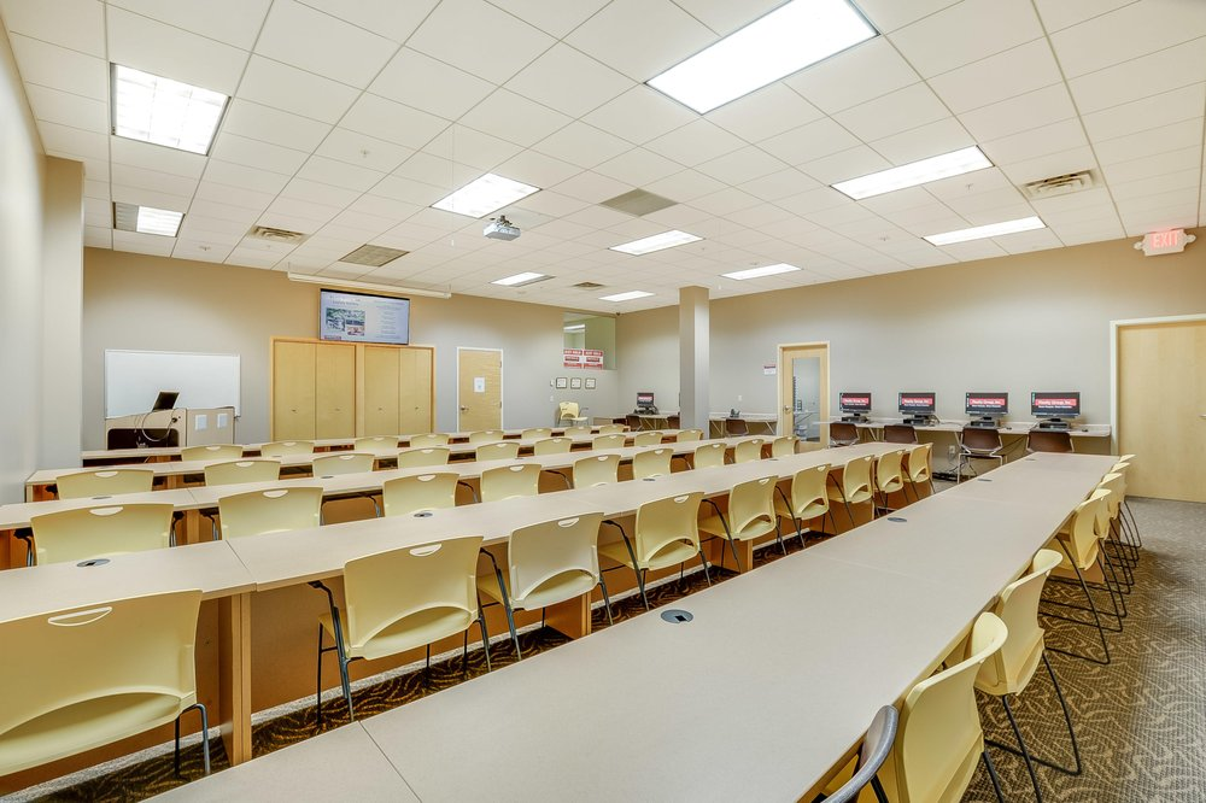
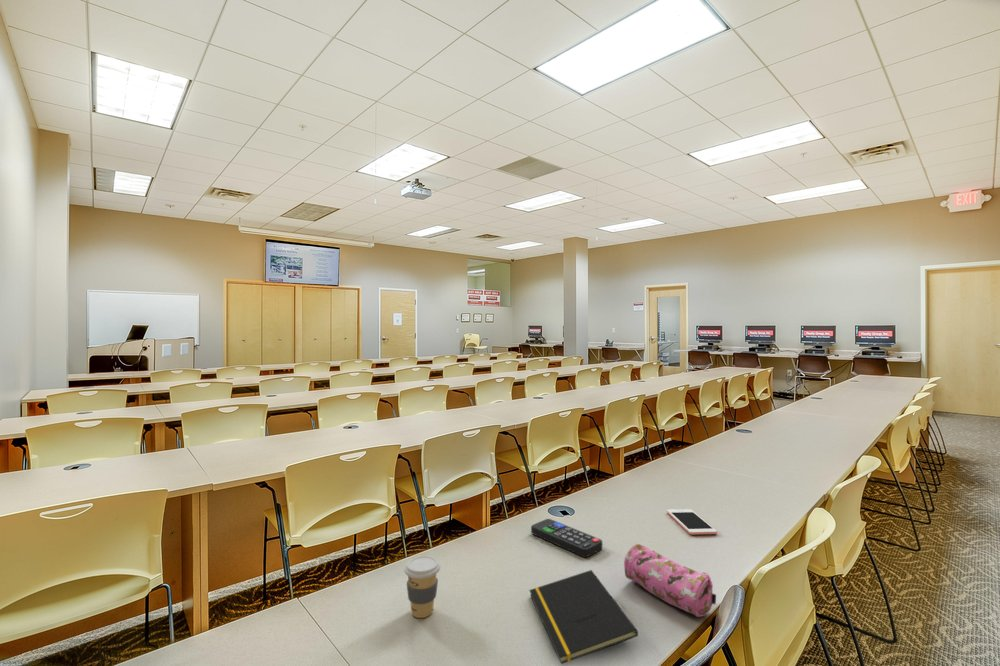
+ cell phone (690, 521)
+ notepad (578, 610)
+ pencil case (666, 577)
+ coffee cup (422, 587)
+ remote control (565, 535)
